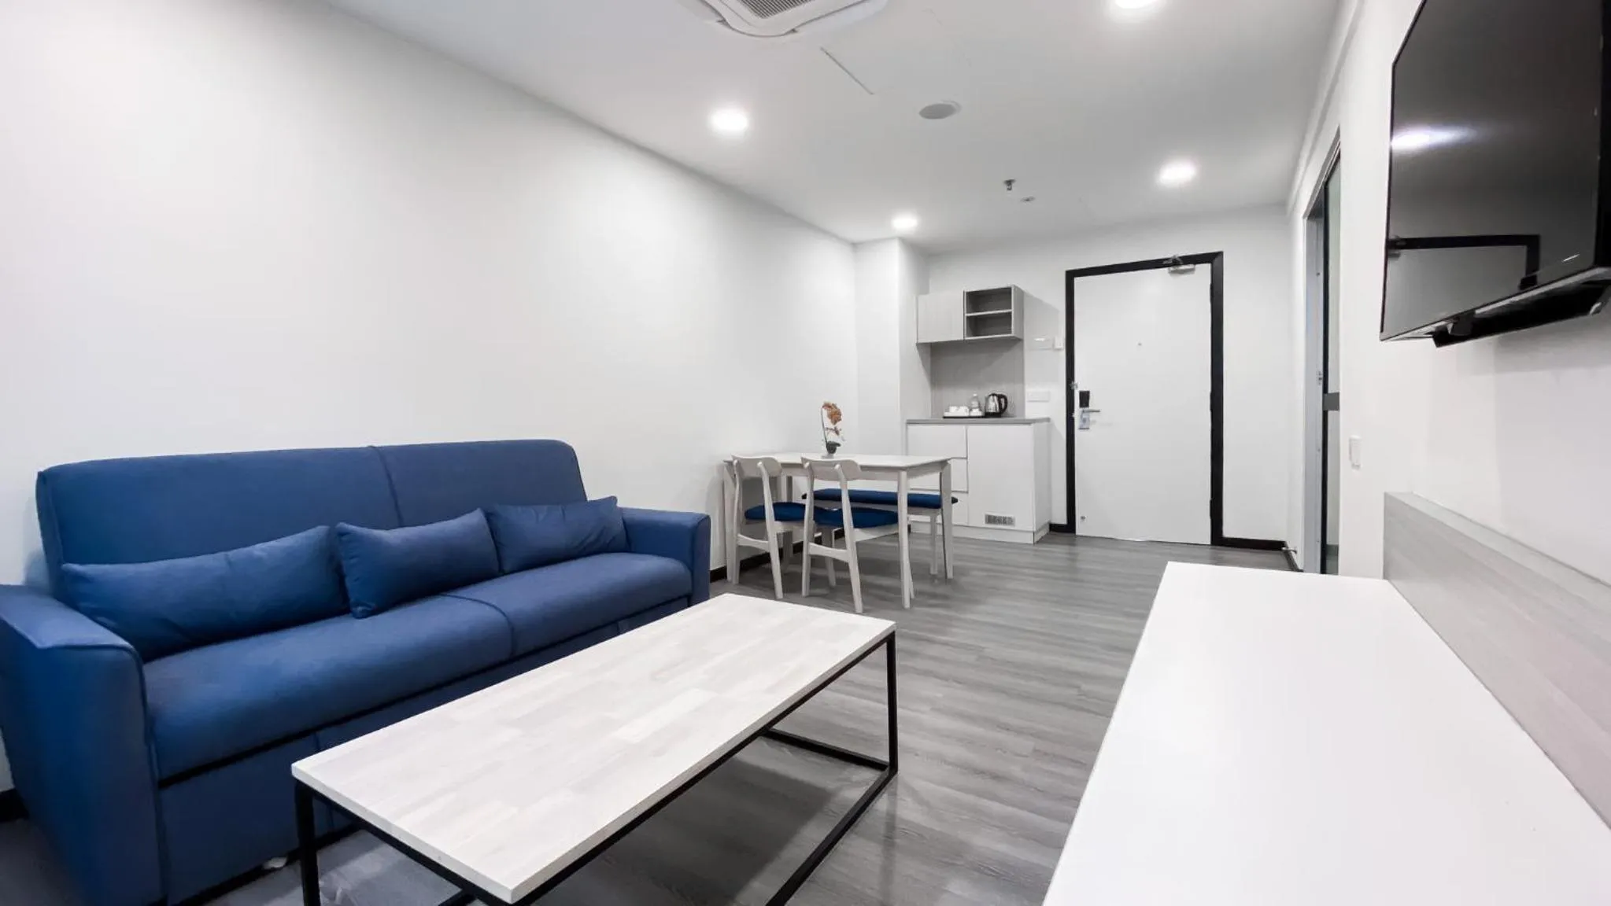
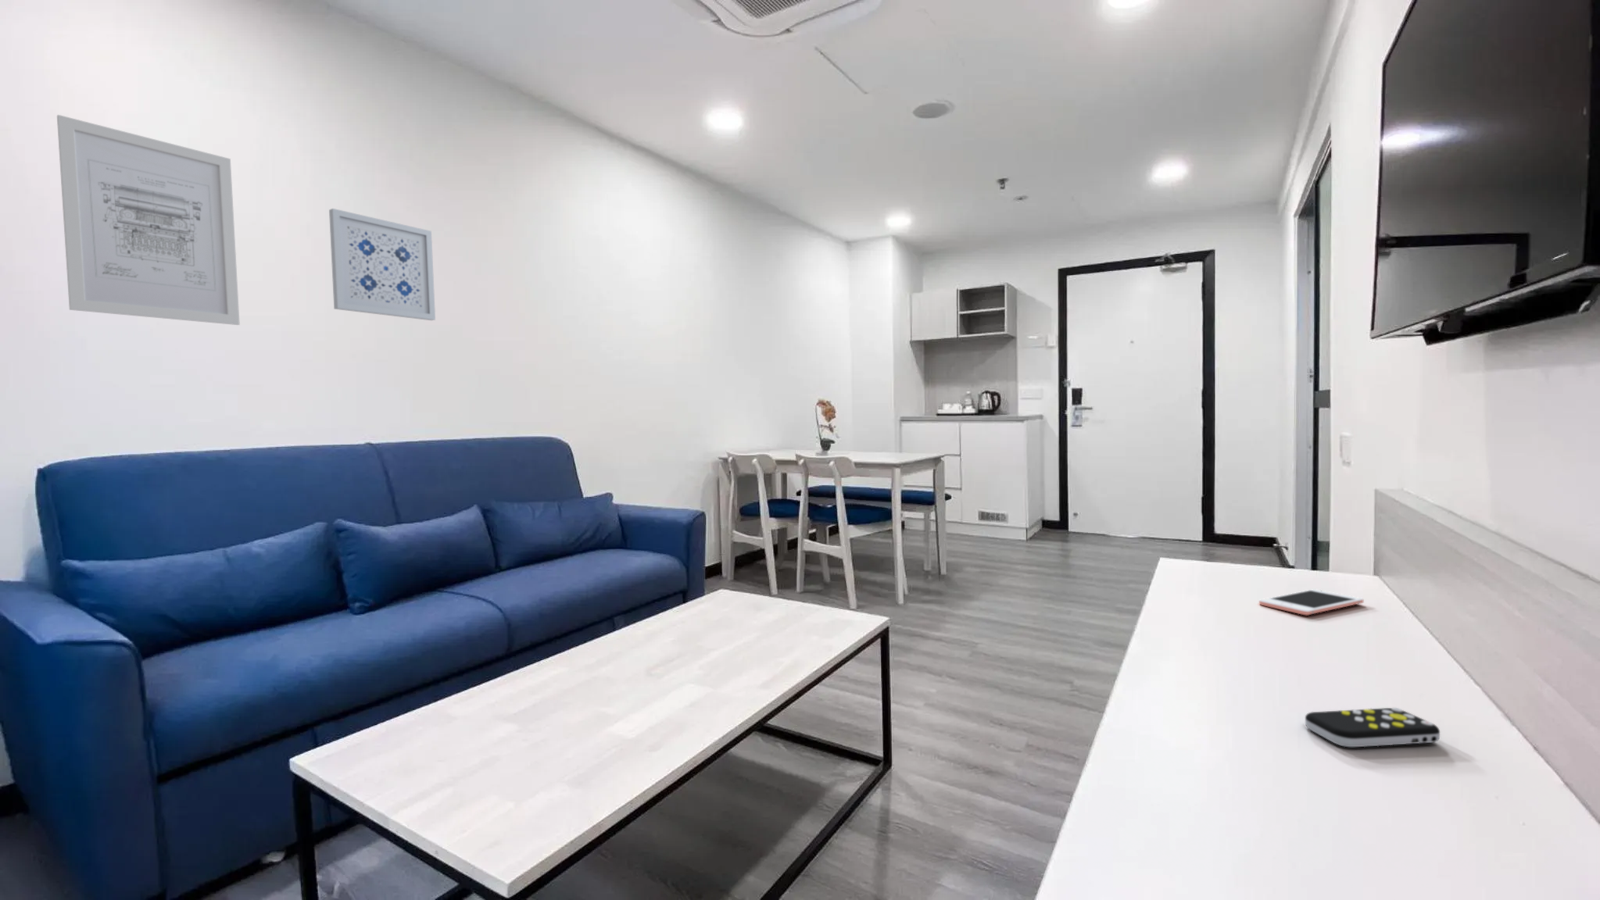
+ wall art (156, 229)
+ cell phone (1311, 601)
+ wall art (385, 268)
+ remote control (1370, 725)
